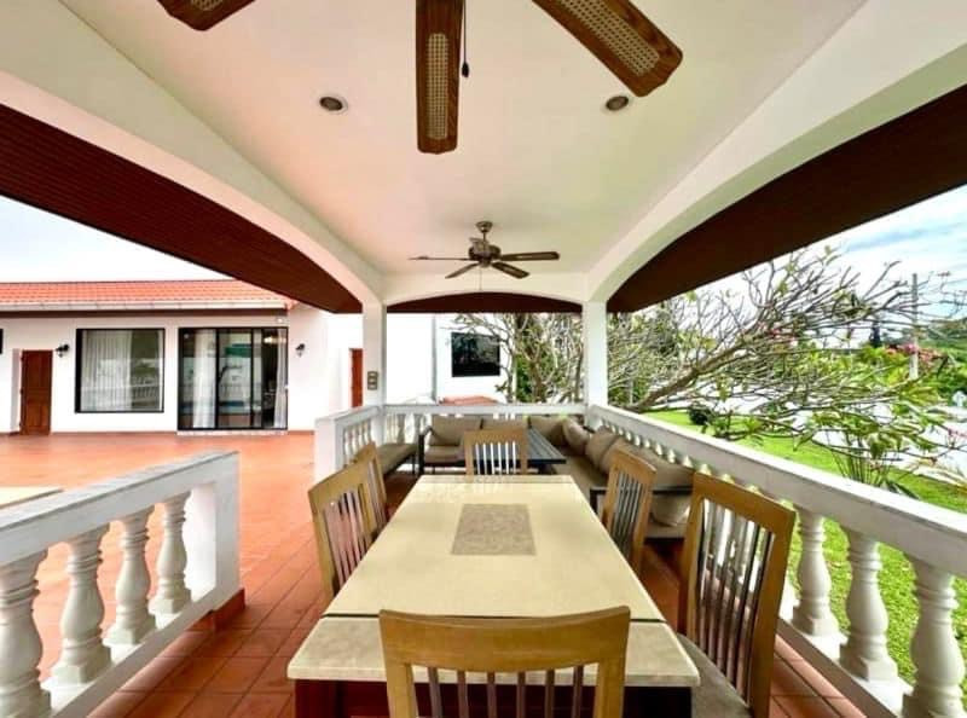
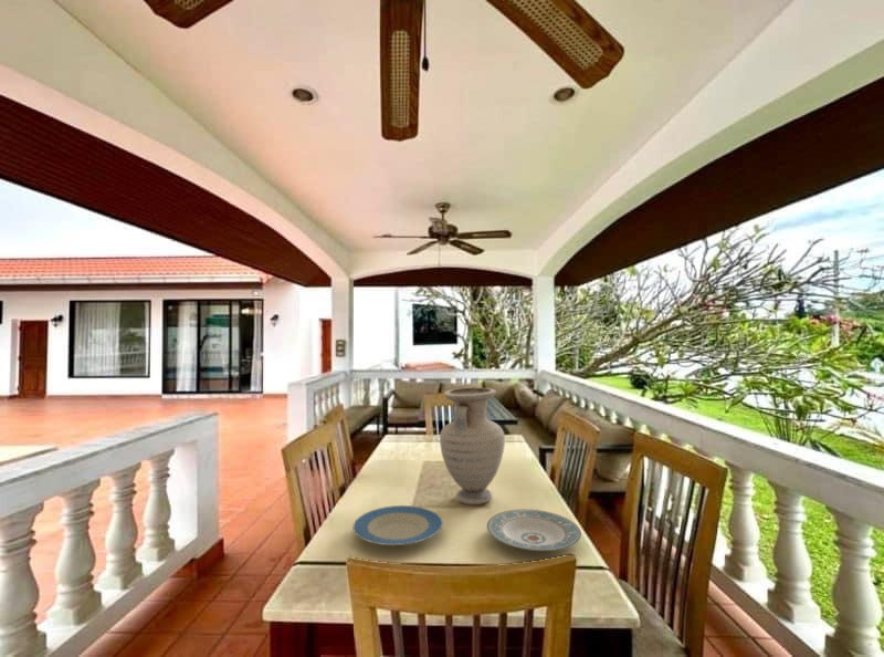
+ plate (398, 528)
+ plate (533, 533)
+ vase (472, 444)
